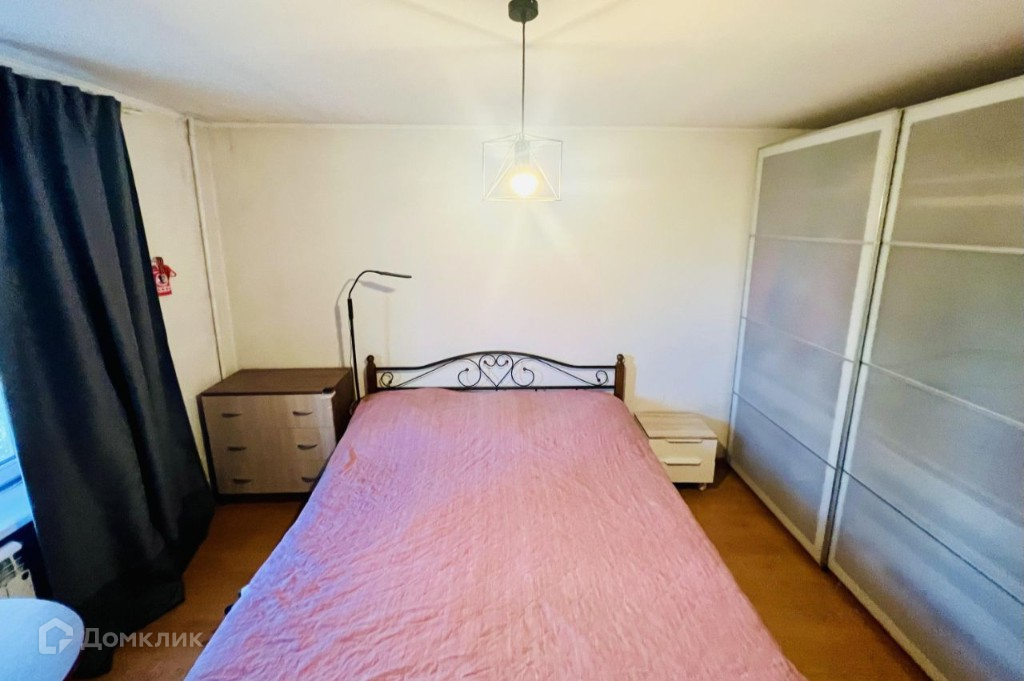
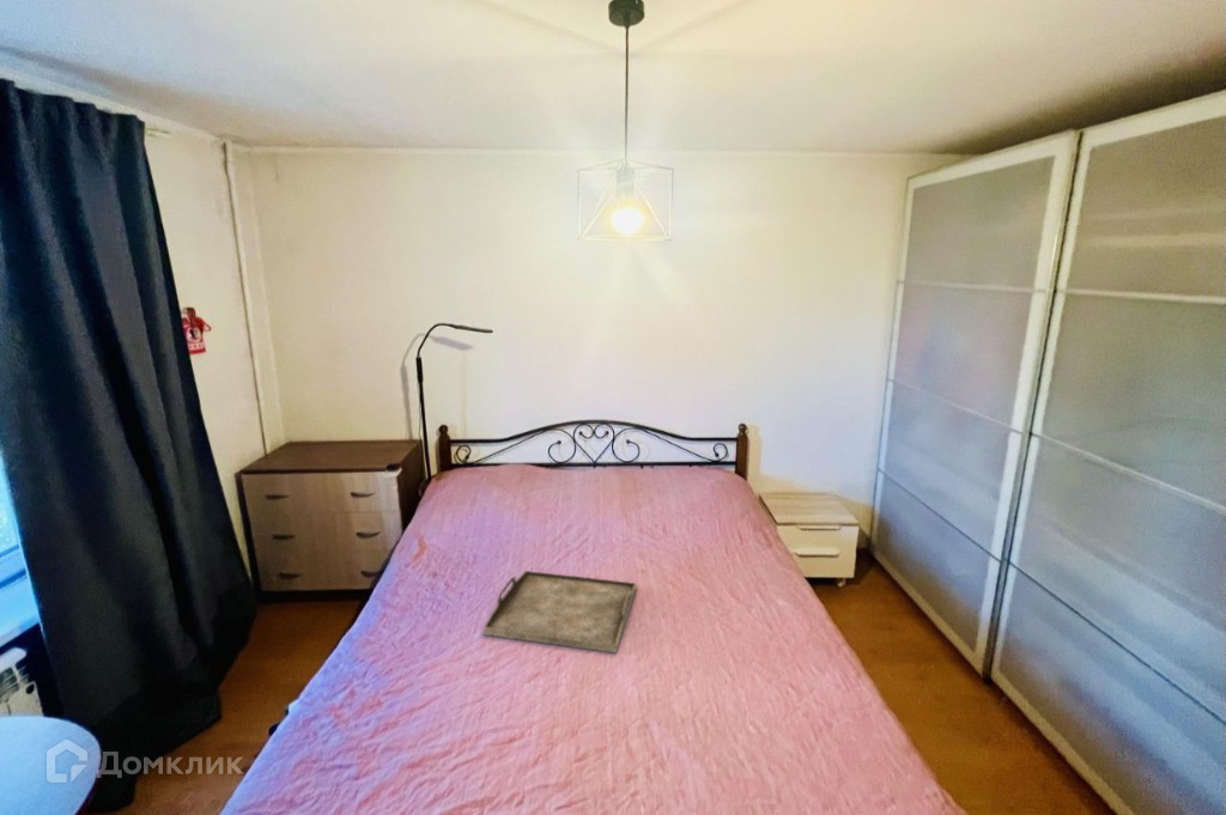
+ serving tray (565, 601)
